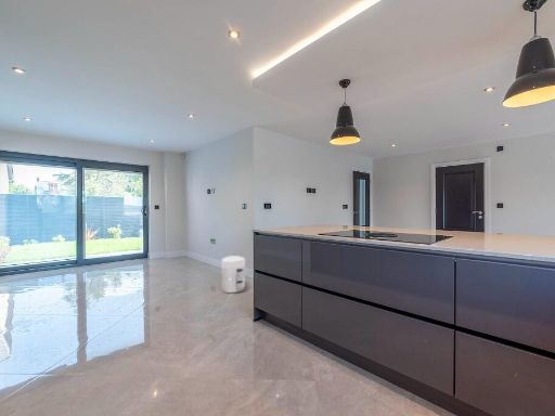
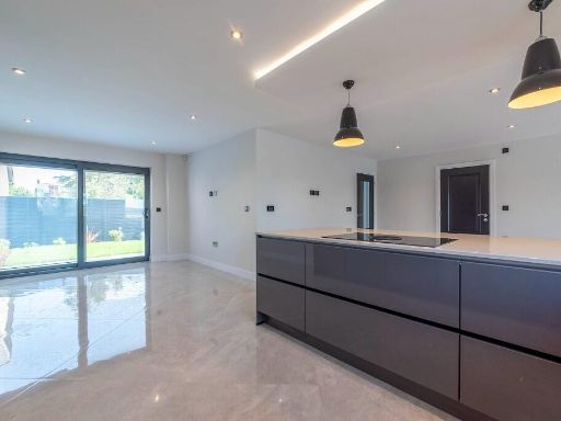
- waste bin (233, 272)
